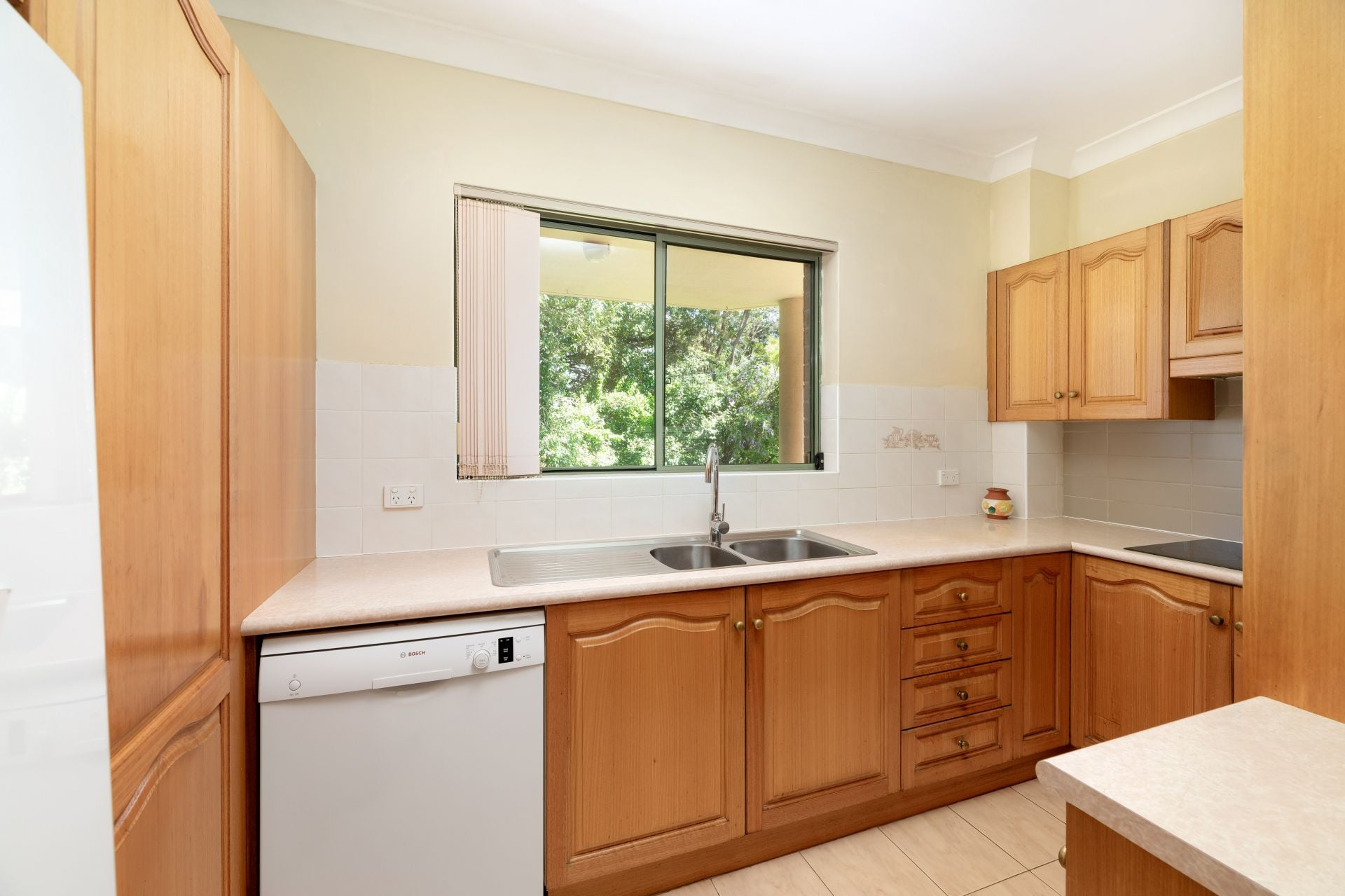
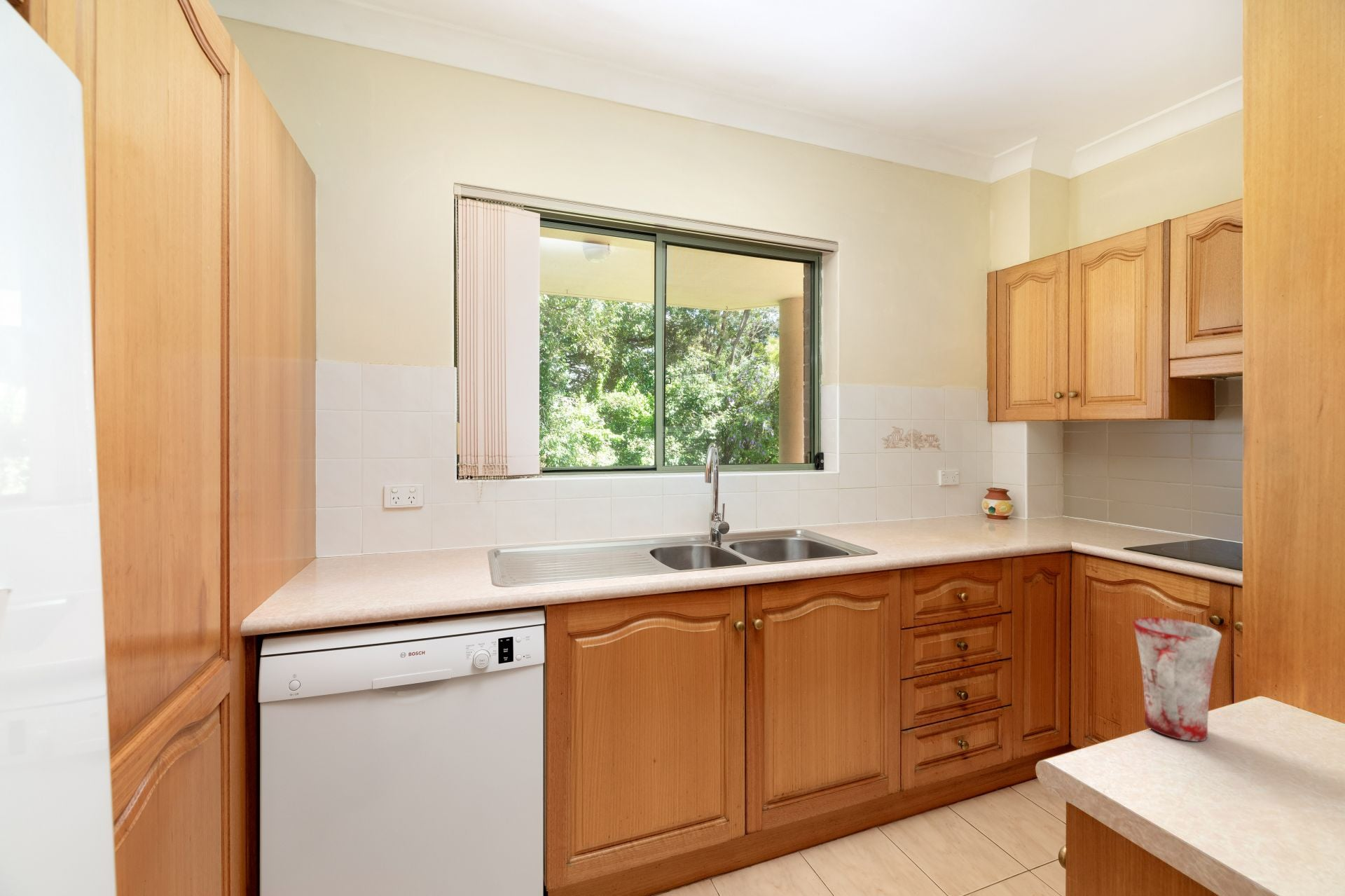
+ mug (1173, 682)
